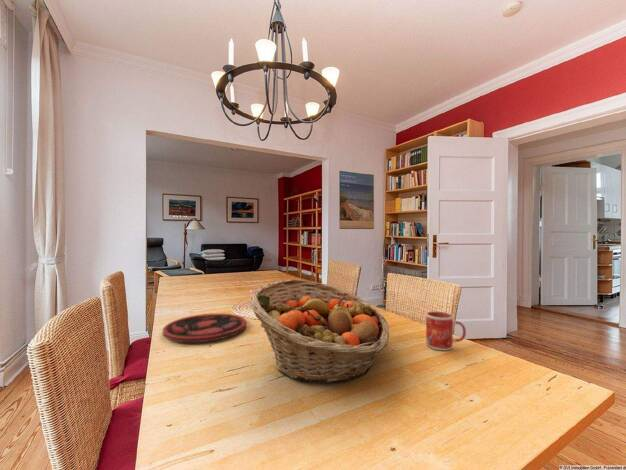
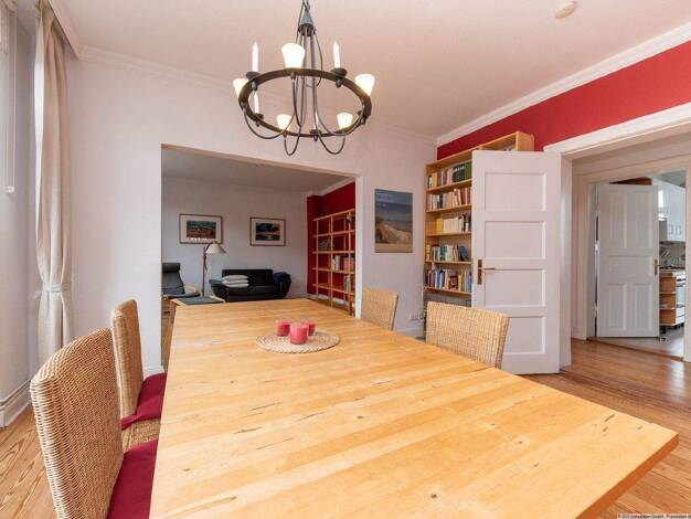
- mug (445, 331)
- plate (206, 325)
- fruit basket (322, 321)
